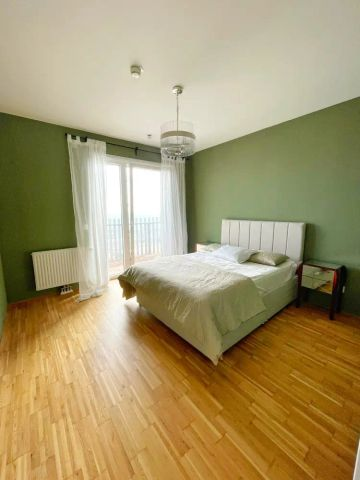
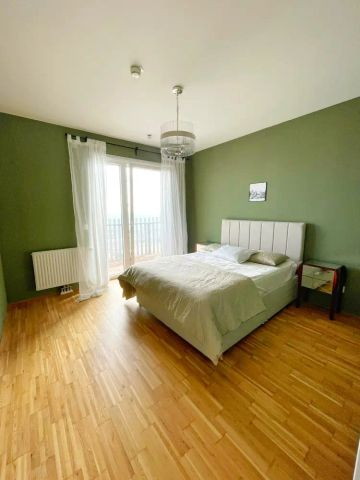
+ wall art (257, 192)
